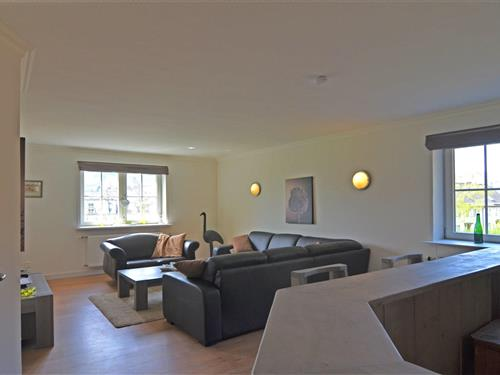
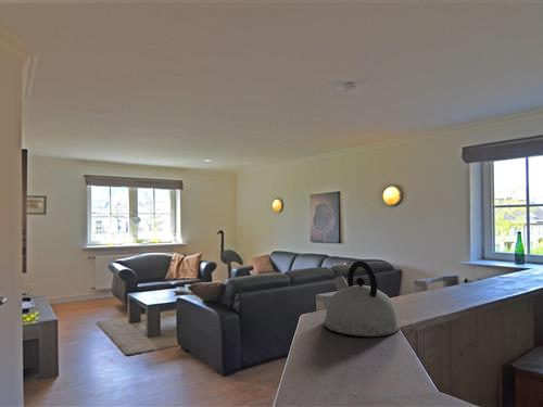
+ kettle (358, 292)
